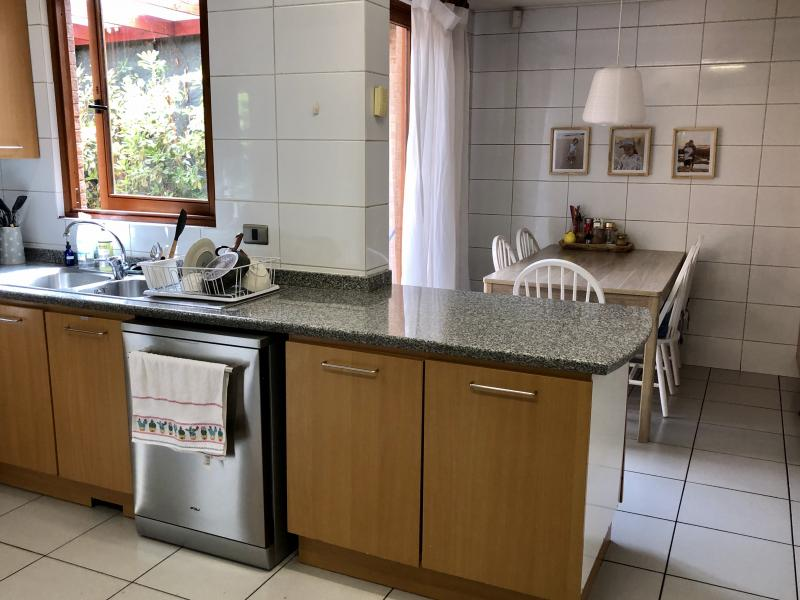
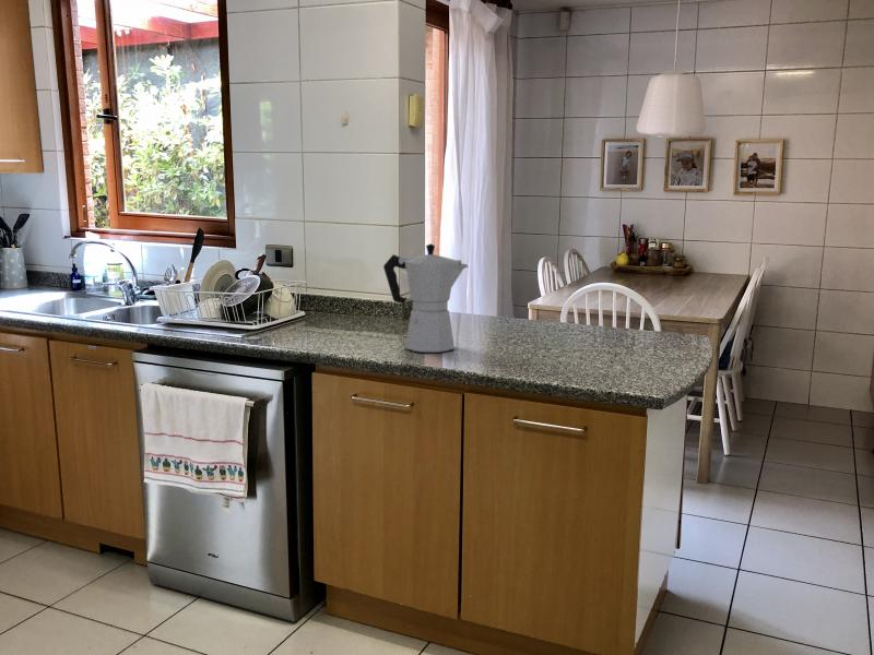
+ moka pot (424, 296)
